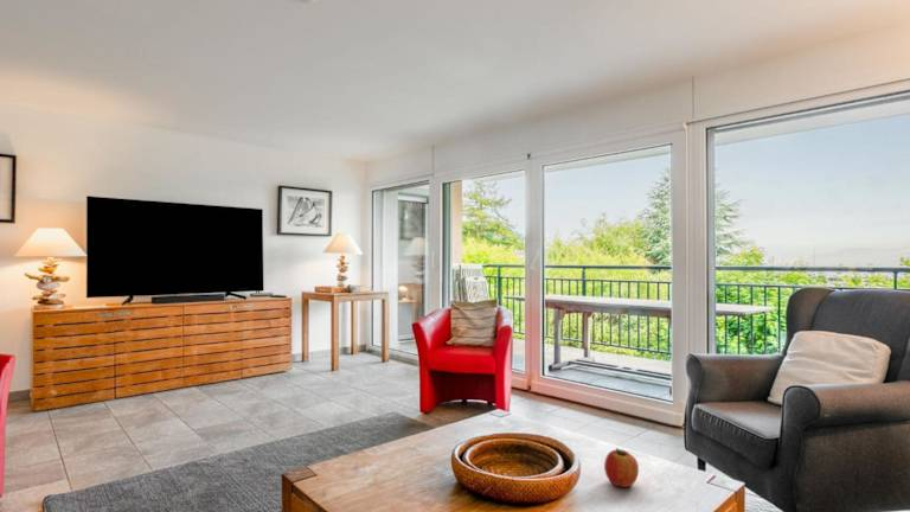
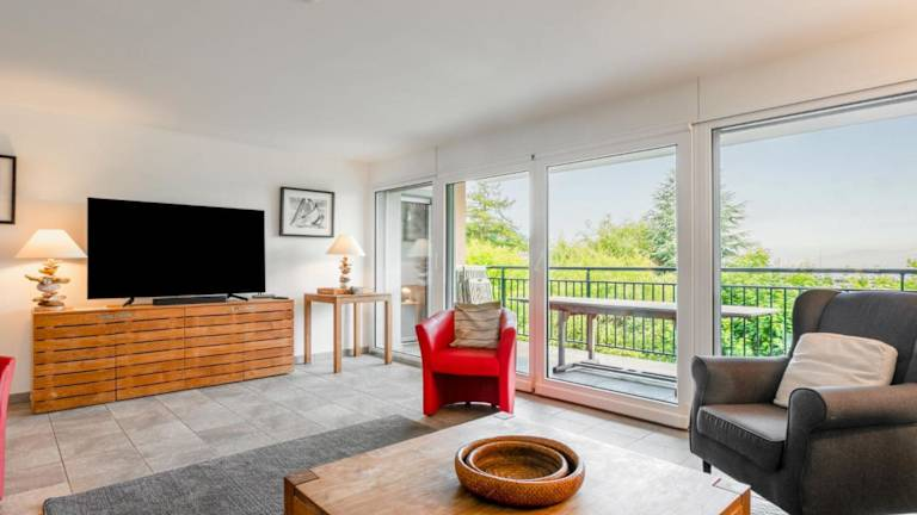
- apple (621, 466)
